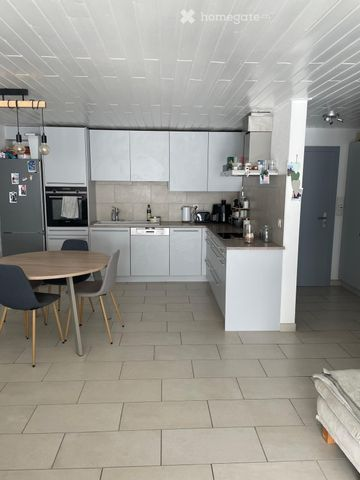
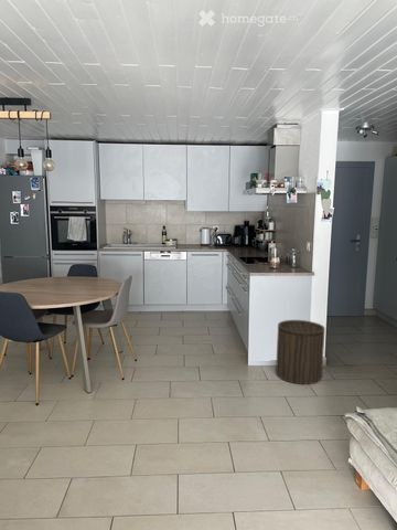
+ stool (299, 350)
